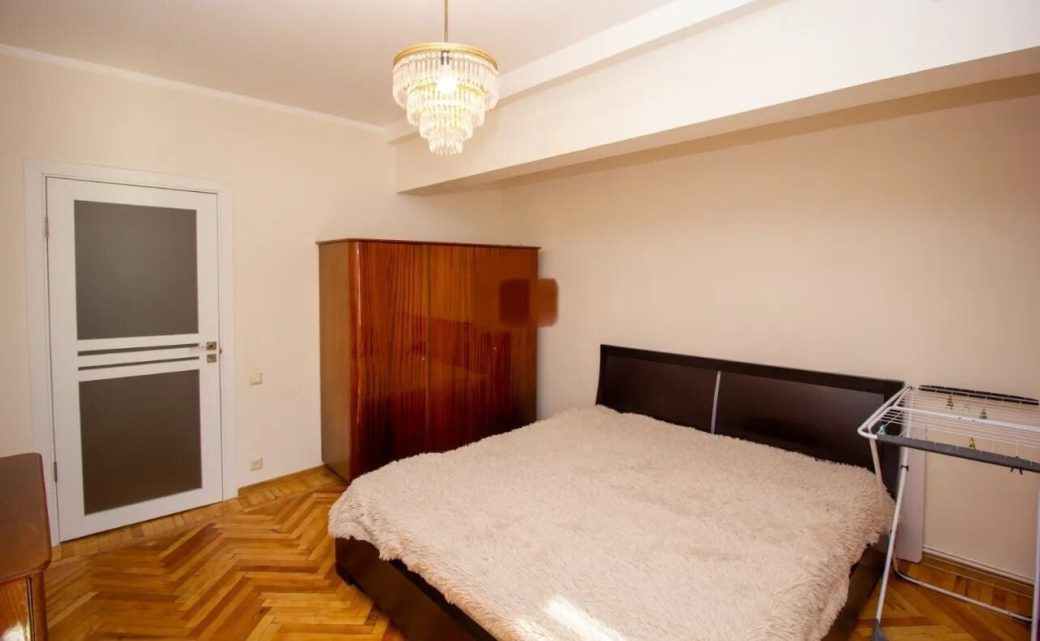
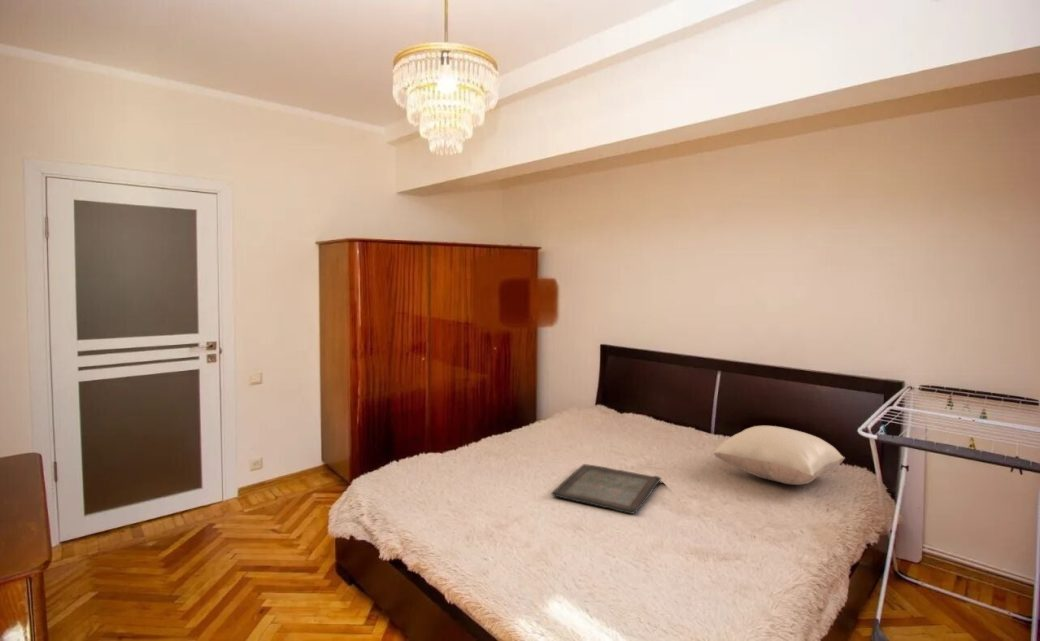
+ serving tray (606, 485)
+ pillow (779, 452)
